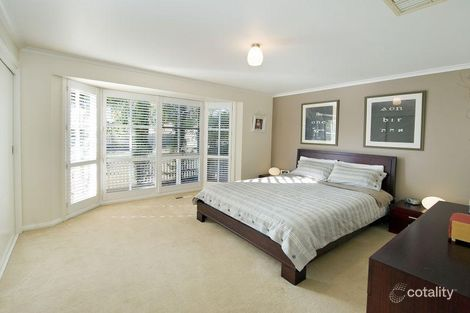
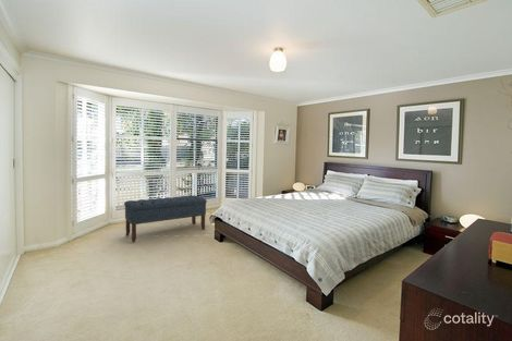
+ bench (167, 215)
